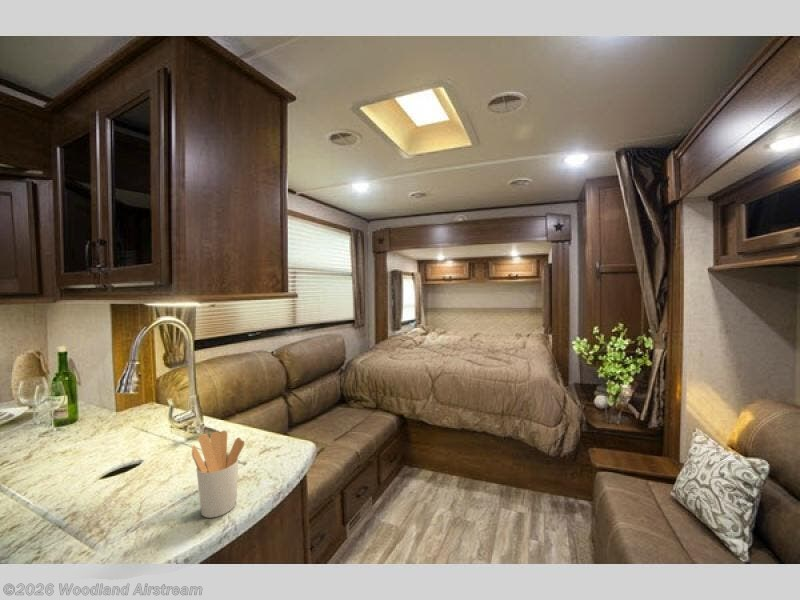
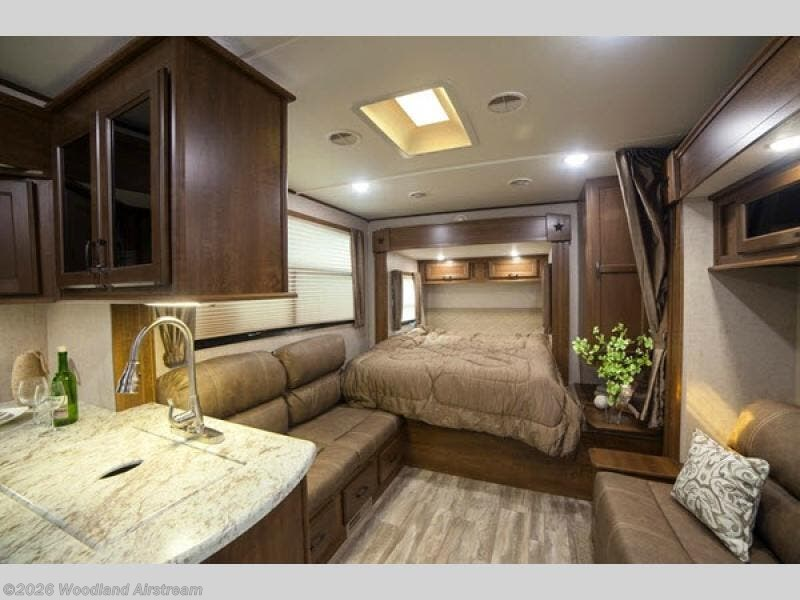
- utensil holder (216, 469)
